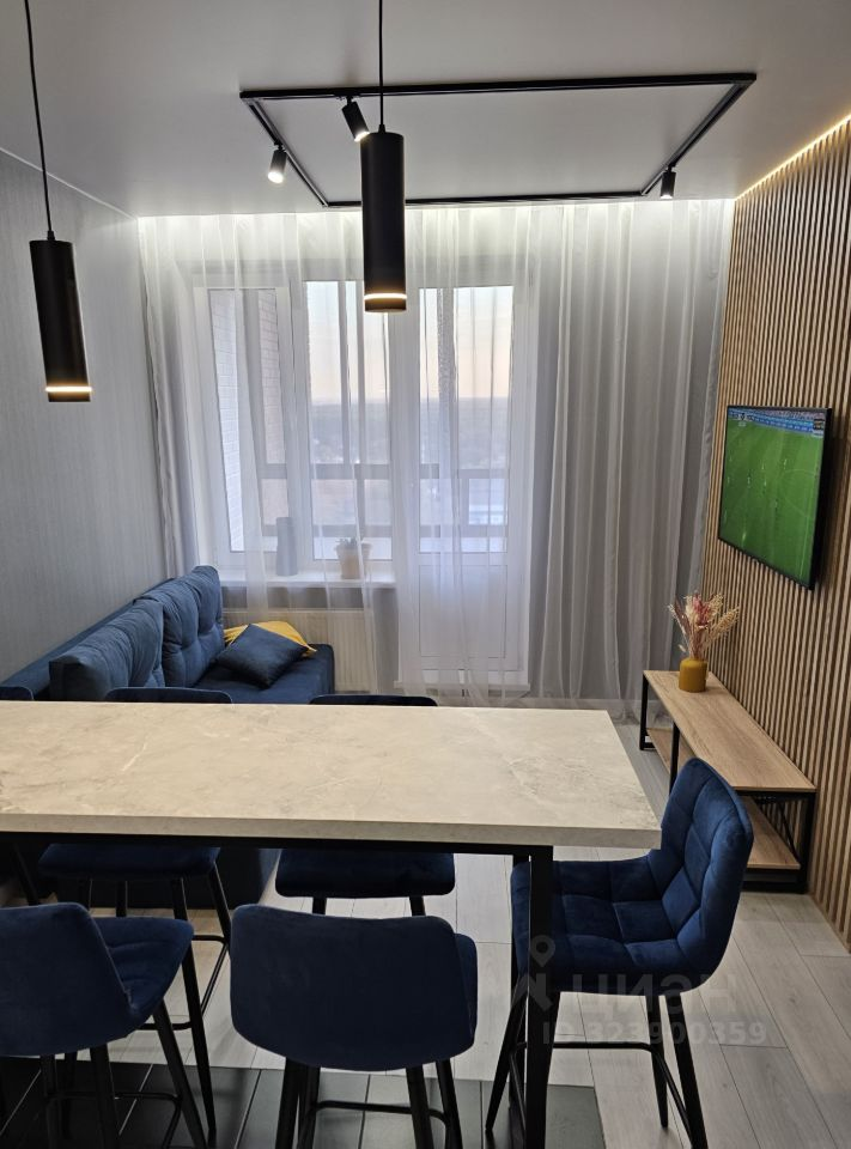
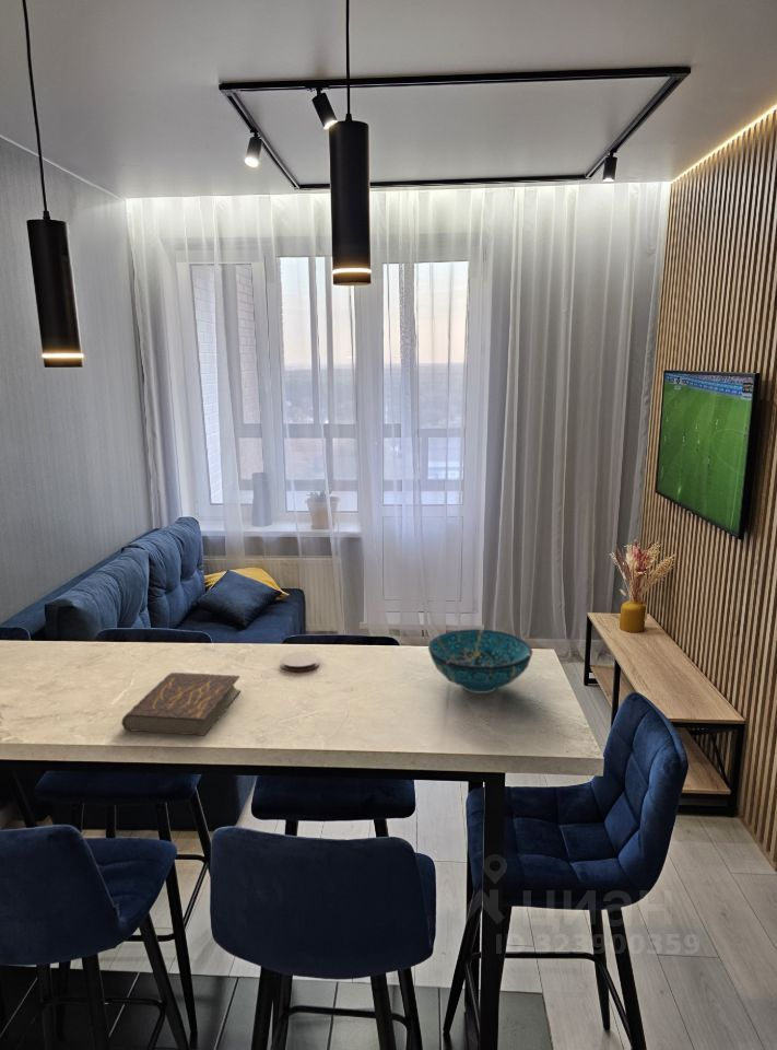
+ book (184, 702)
+ coaster (299, 661)
+ decorative bowl (479, 666)
